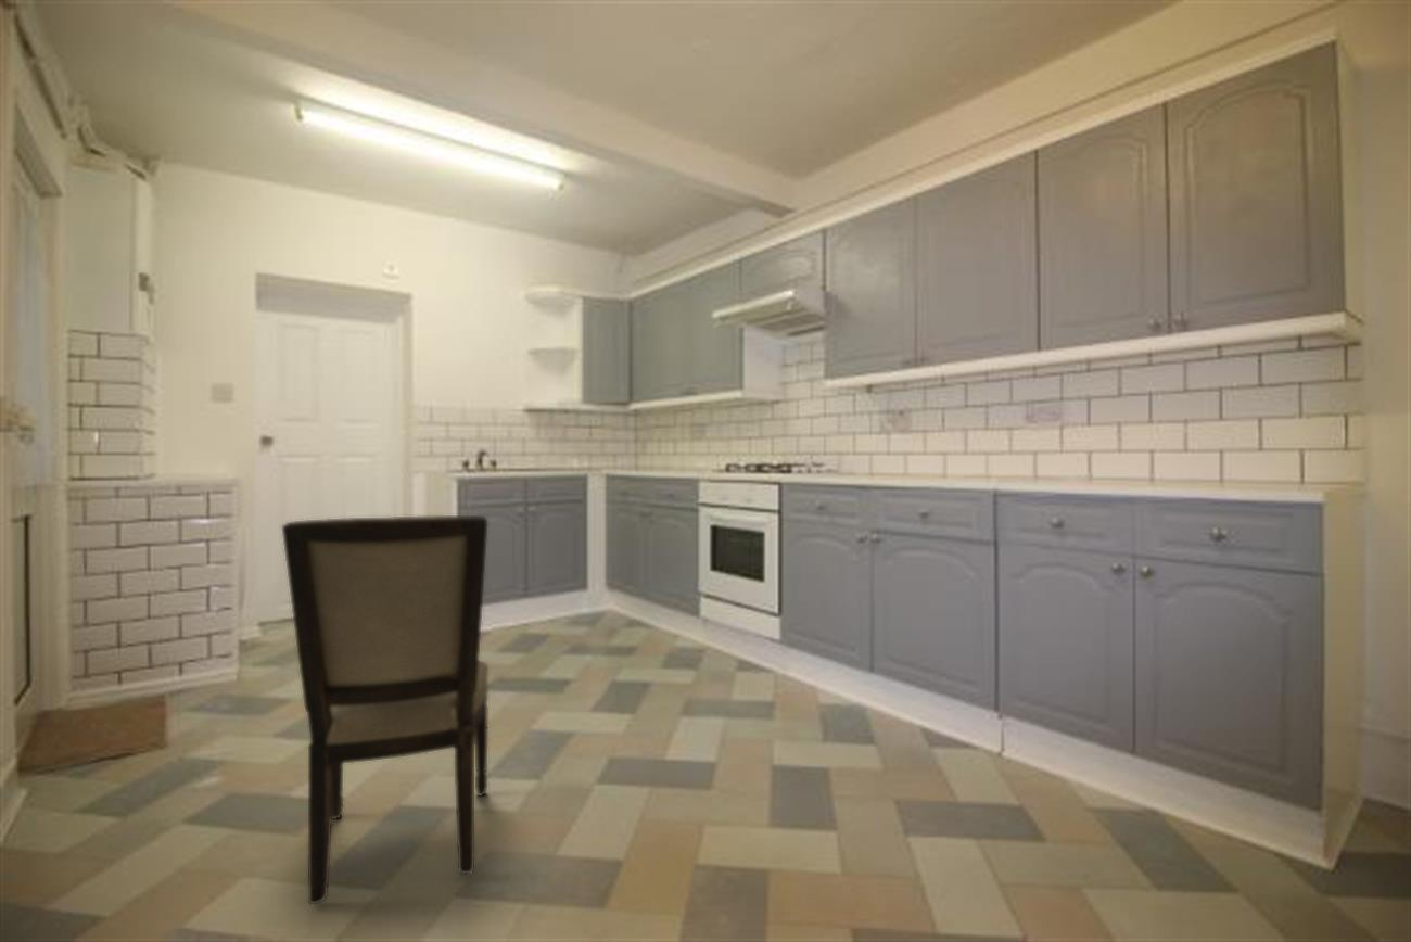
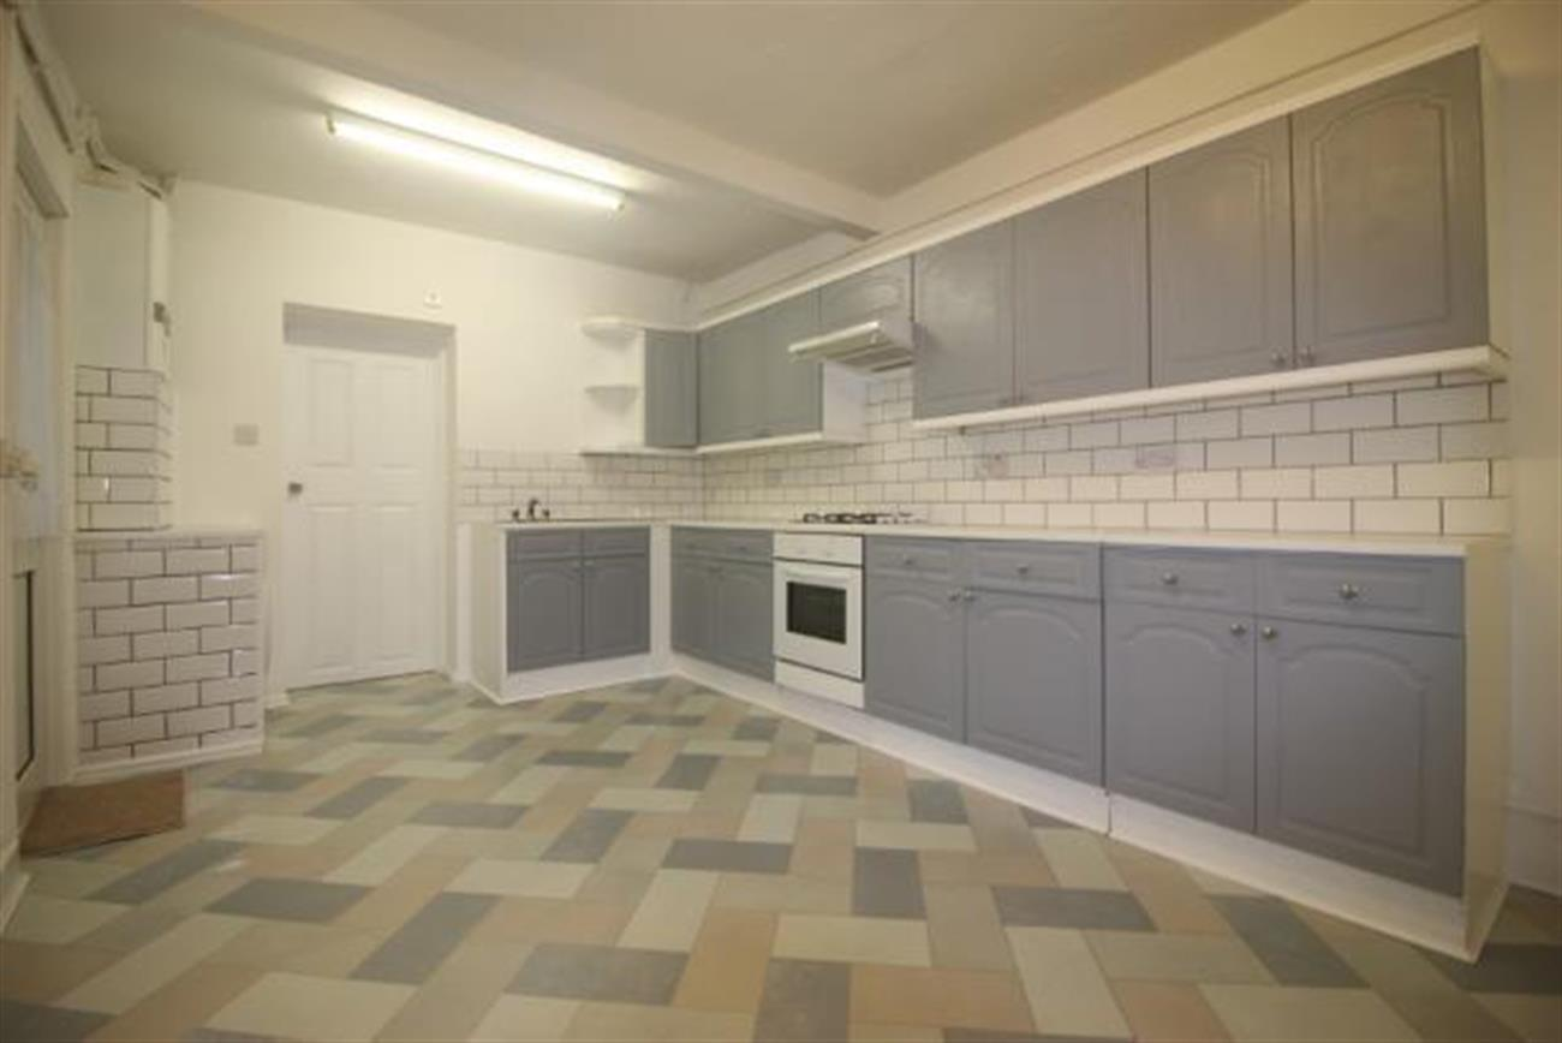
- dining chair (402, 680)
